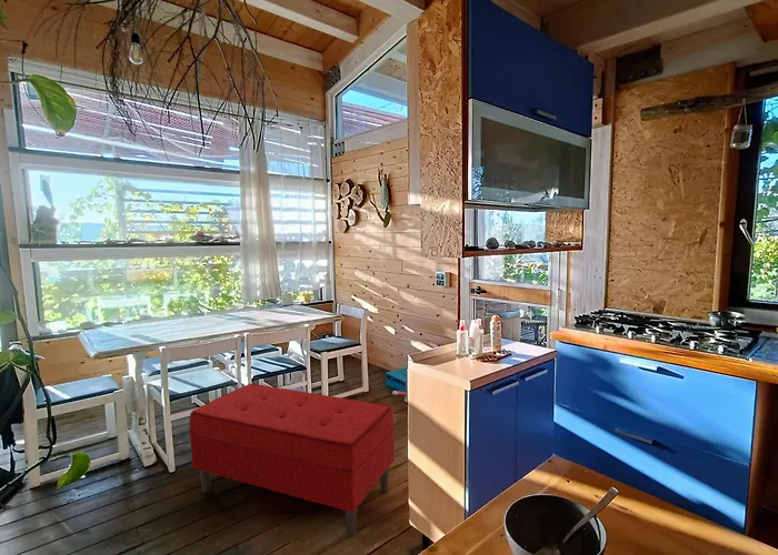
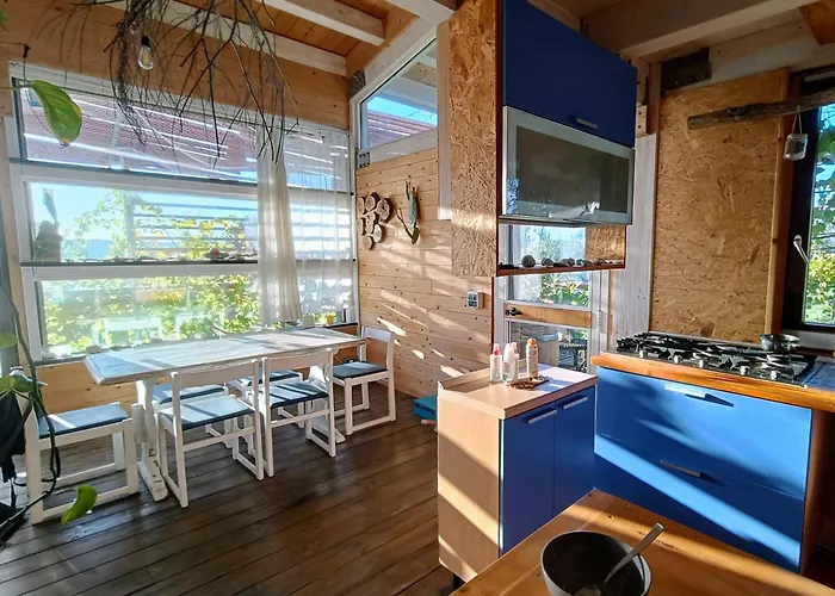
- bench (292, 450)
